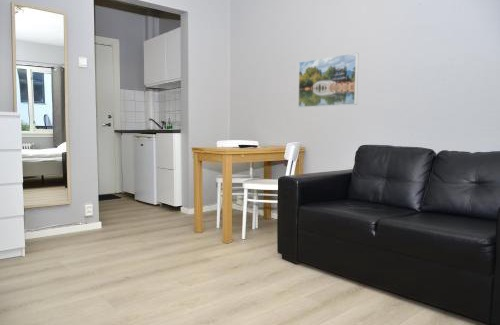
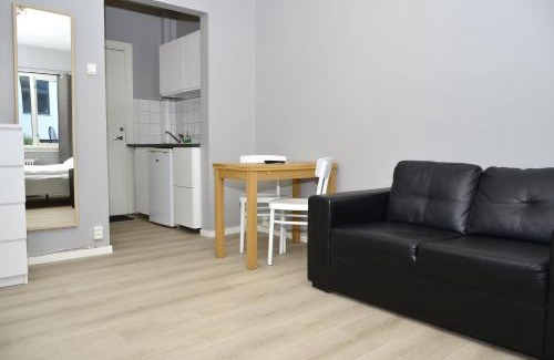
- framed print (326, 82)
